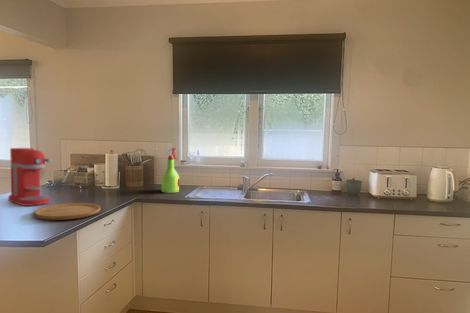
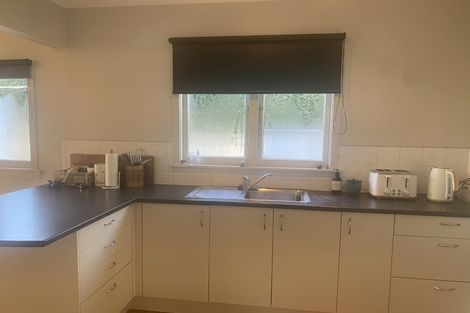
- cutting board (68, 211)
- coffee maker (30, 175)
- spray bottle (171, 169)
